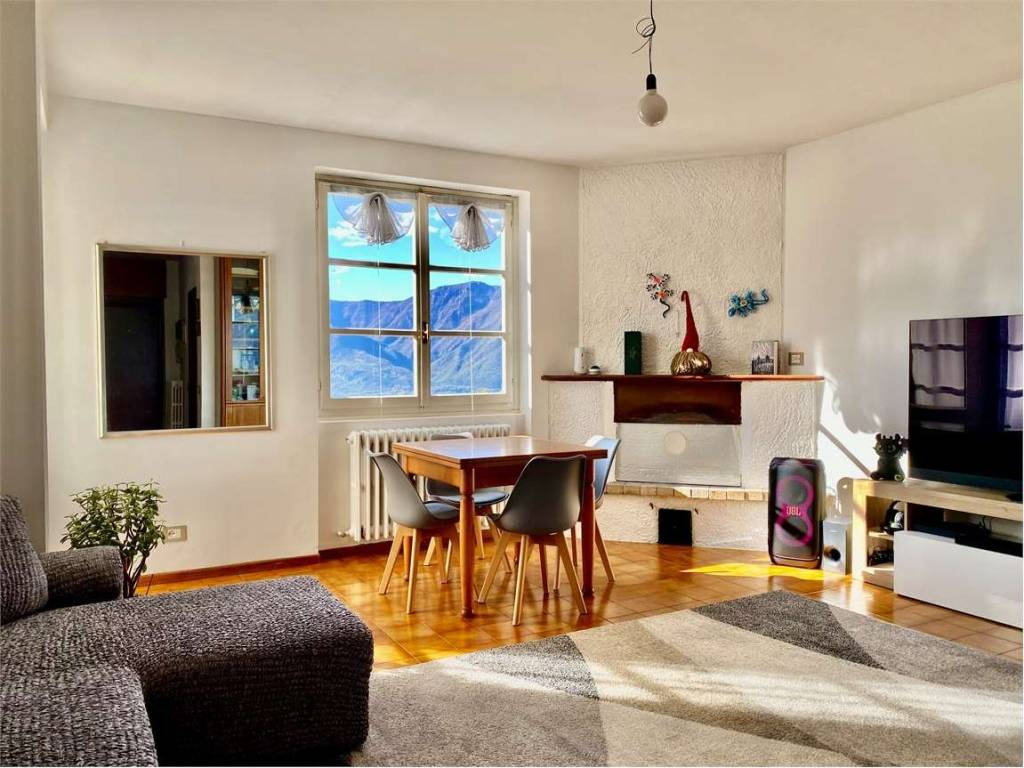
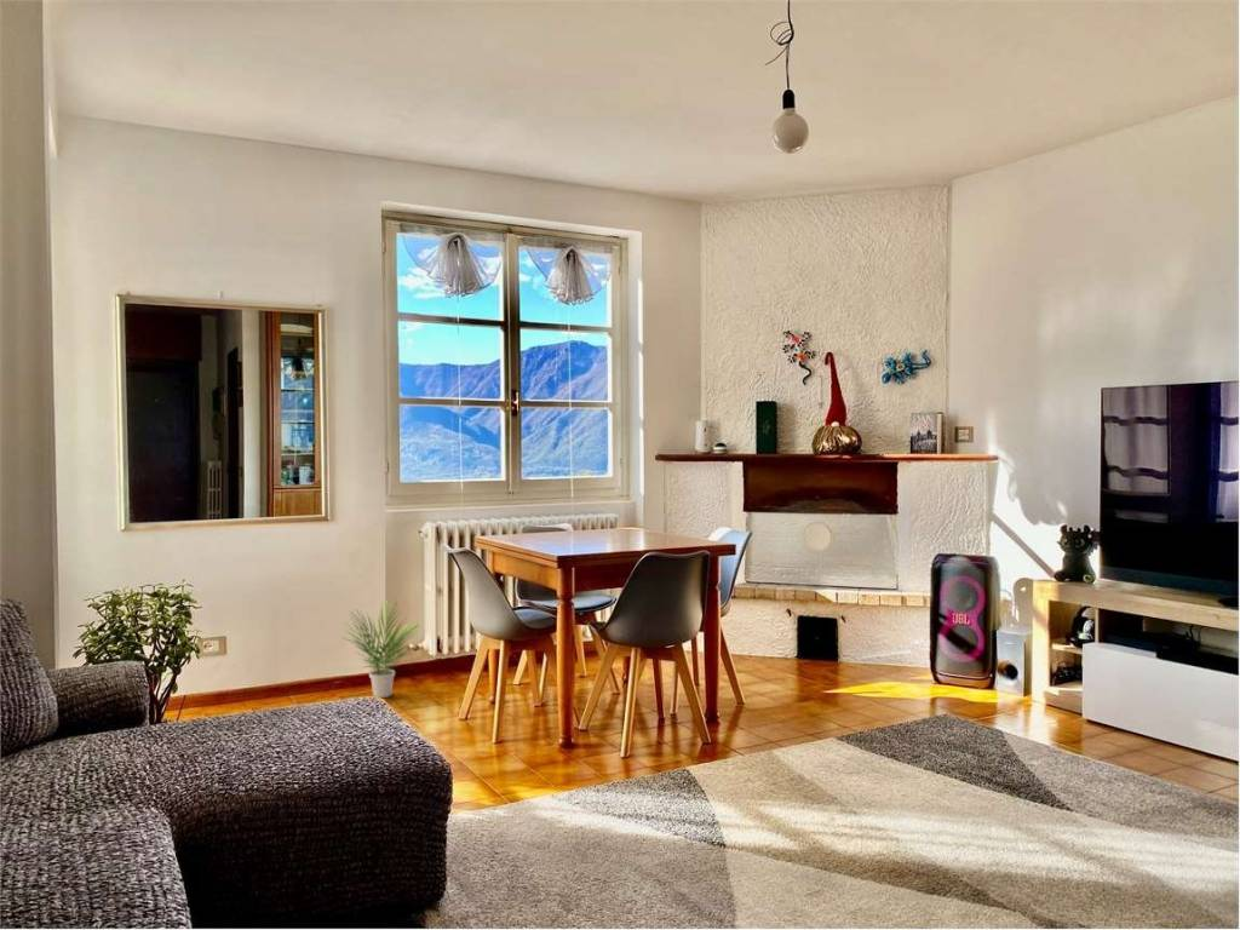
+ potted plant (381, 649)
